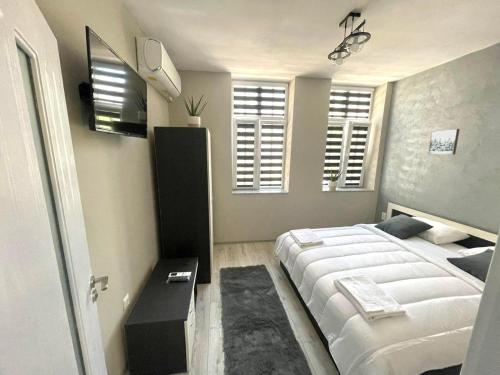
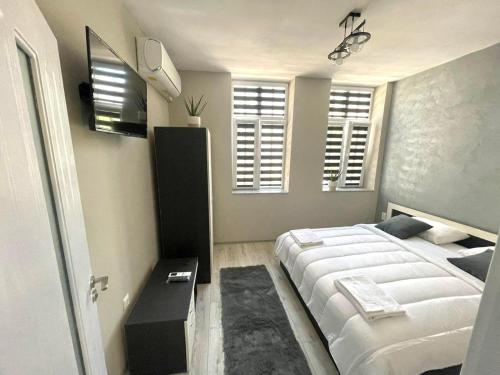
- wall art (442, 142)
